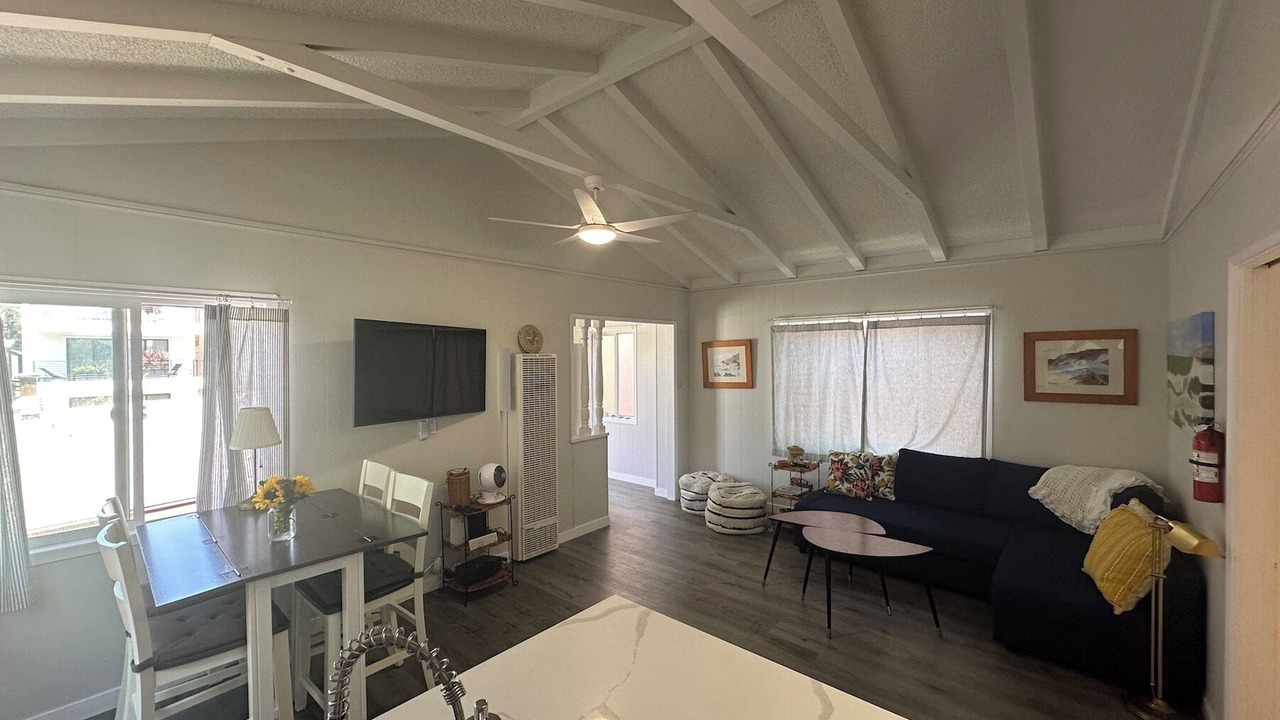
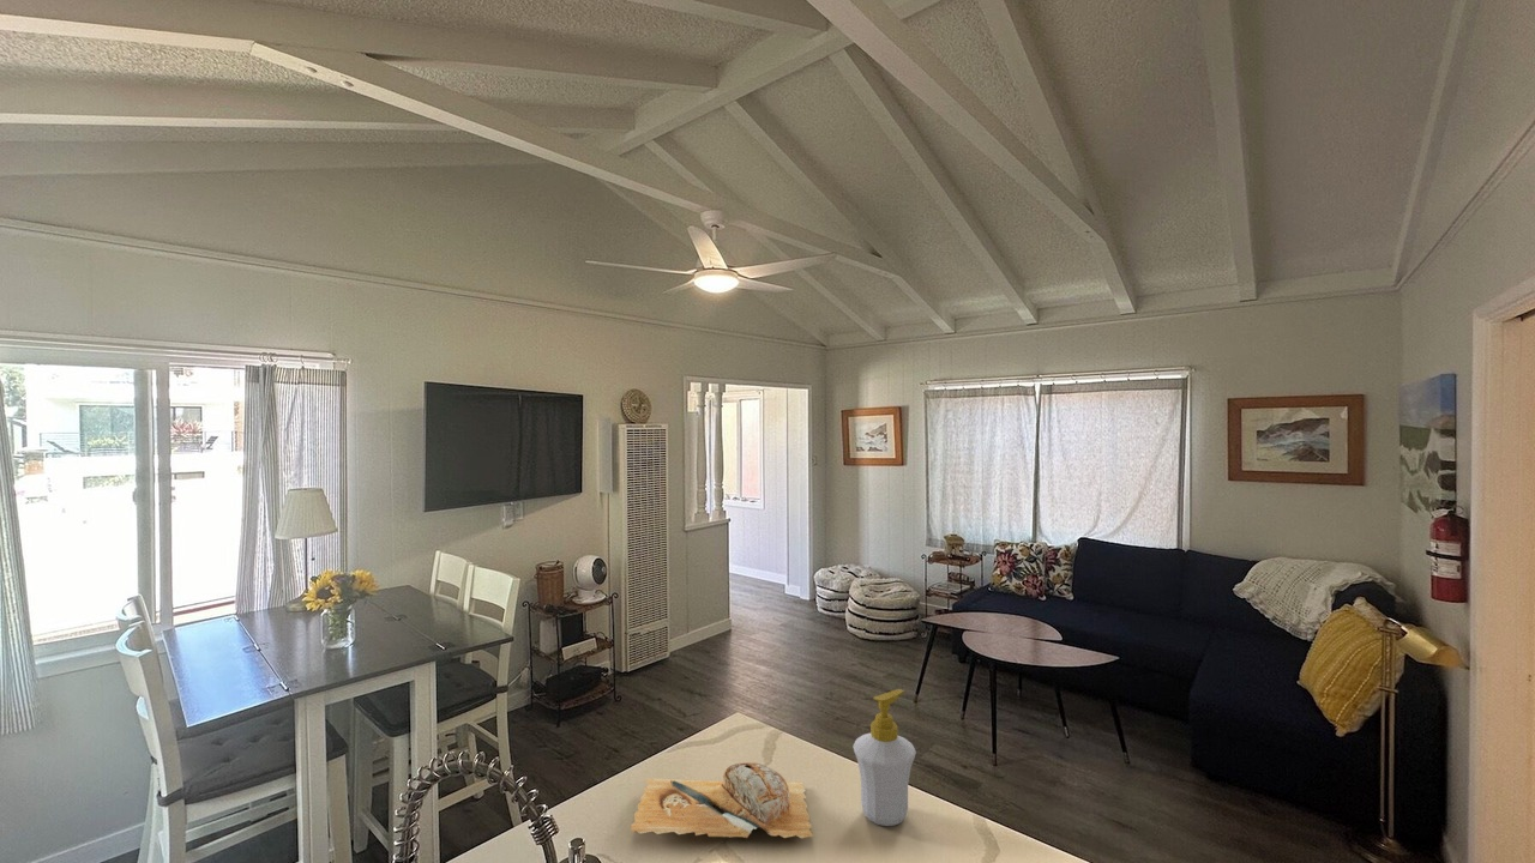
+ chopping board (723, 791)
+ soap bottle (884, 754)
